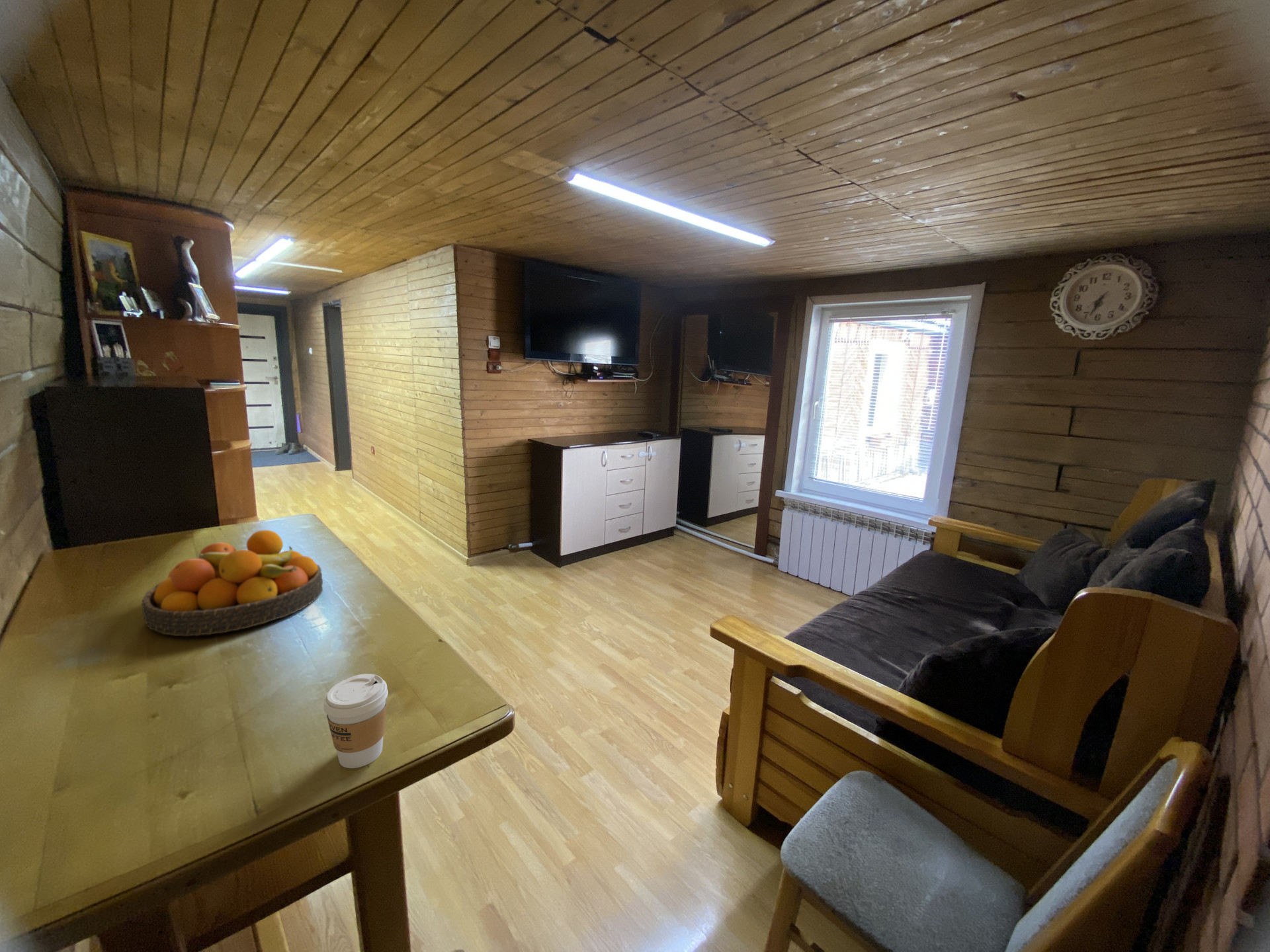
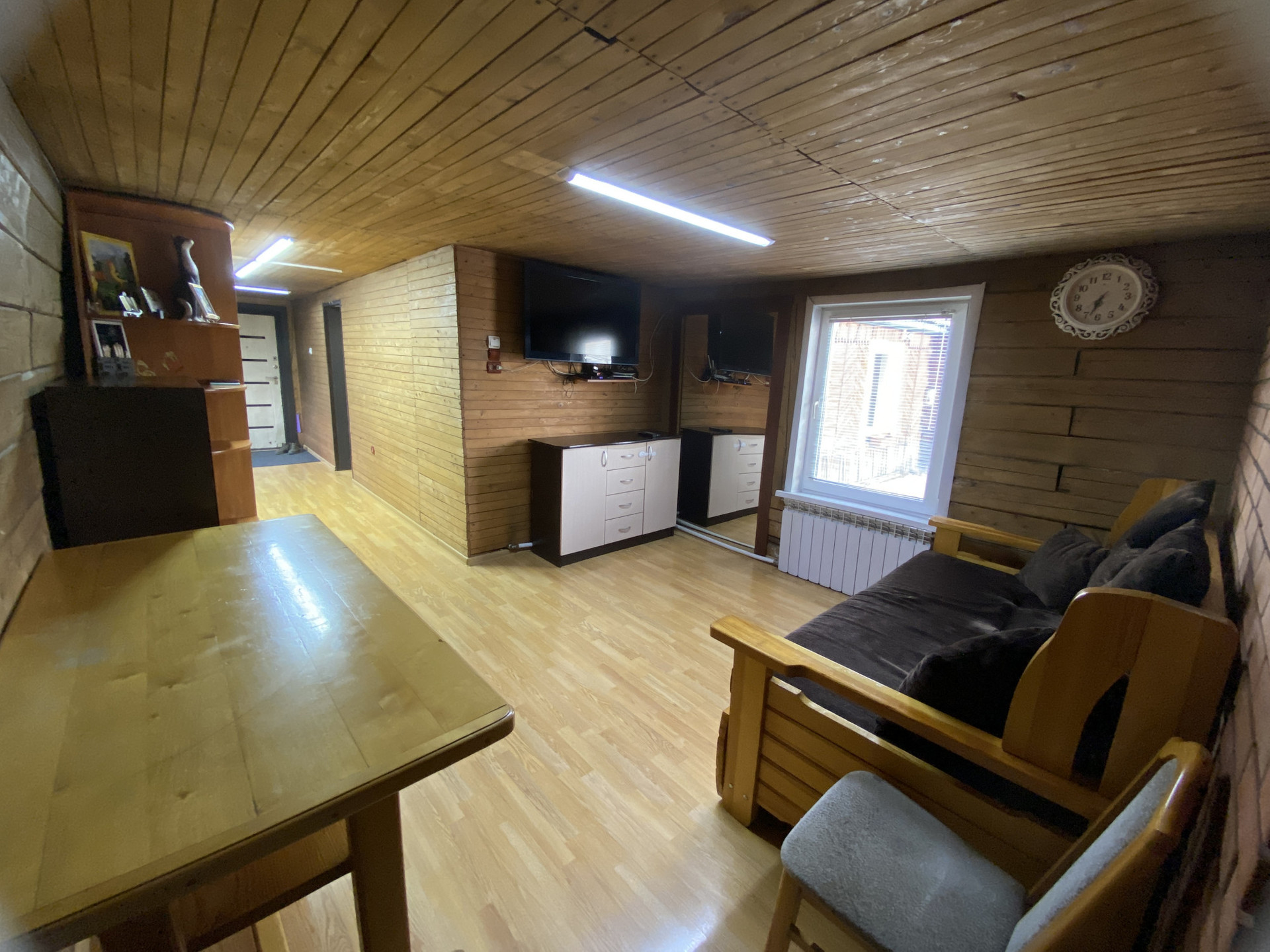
- fruit bowl (237, 572)
- coffee cup (358, 721)
